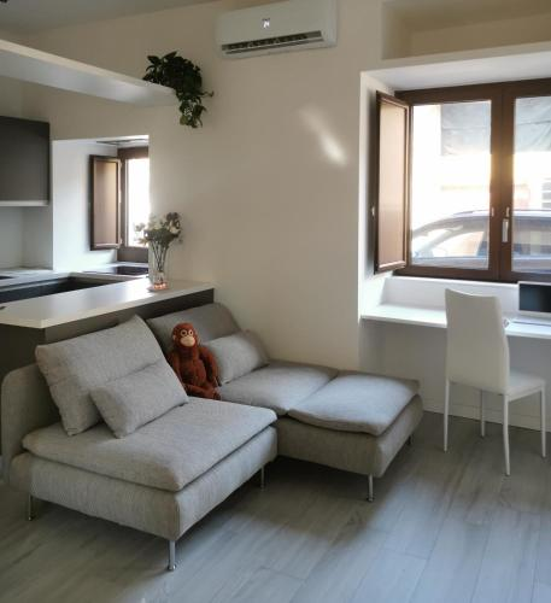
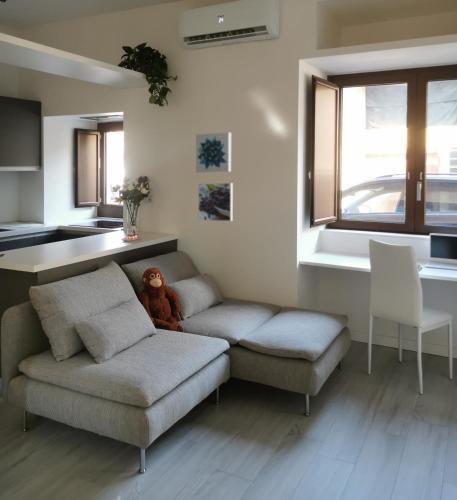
+ wall art (213, 152)
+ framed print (215, 202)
